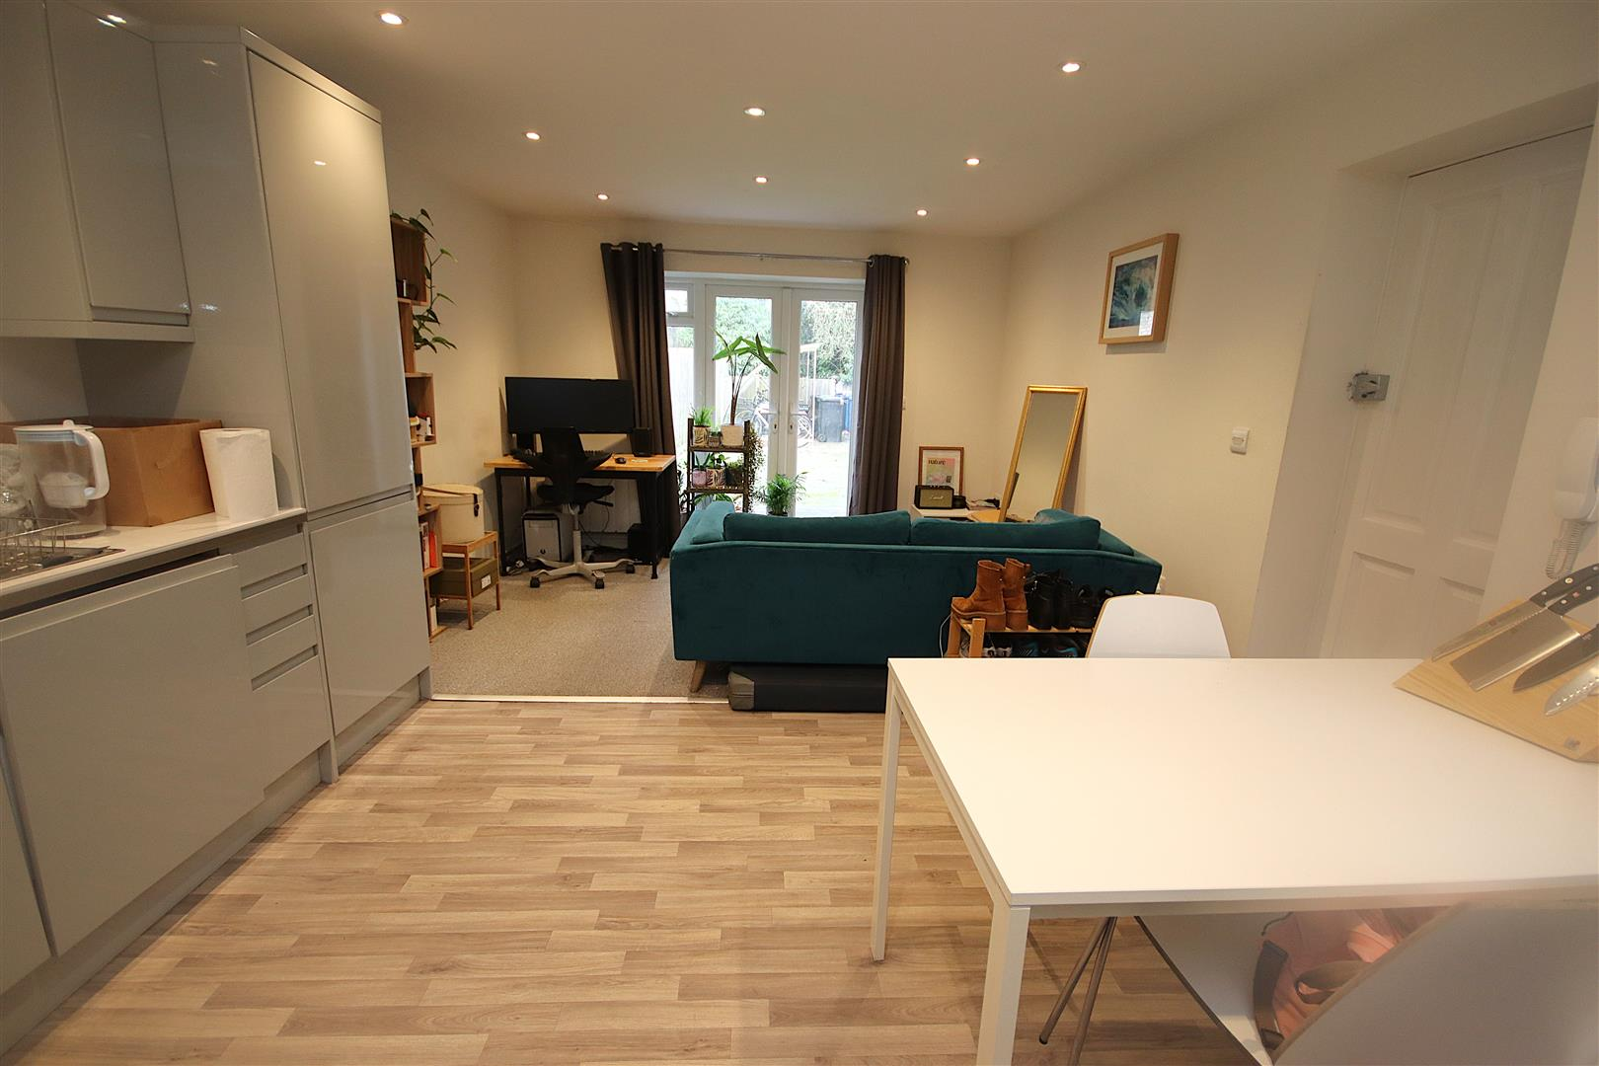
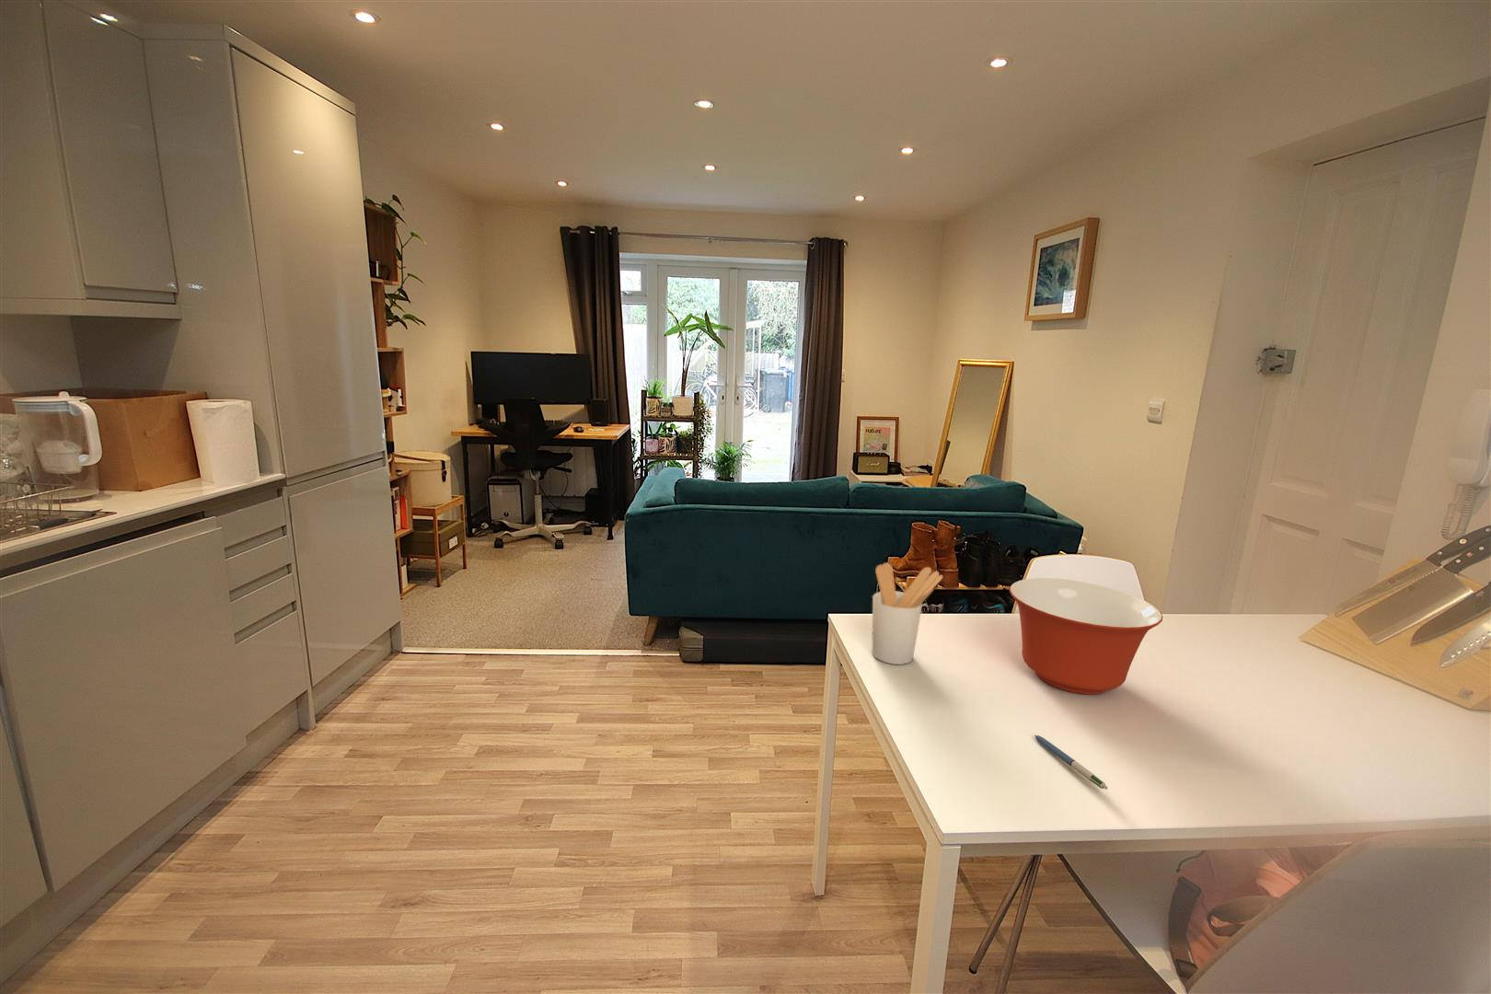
+ utensil holder (905, 612)
+ mixing bowl (1076, 639)
+ pen (1068, 759)
